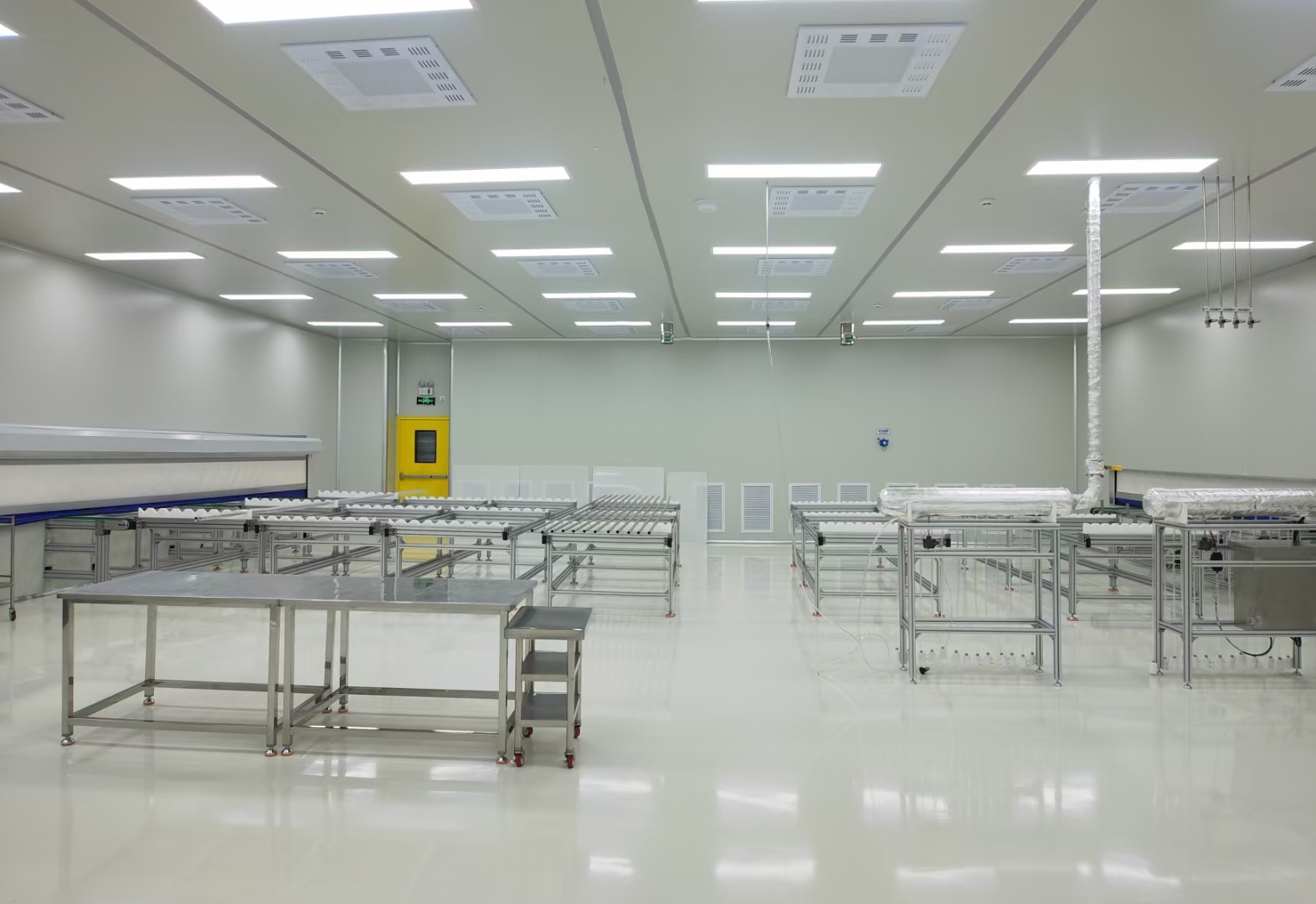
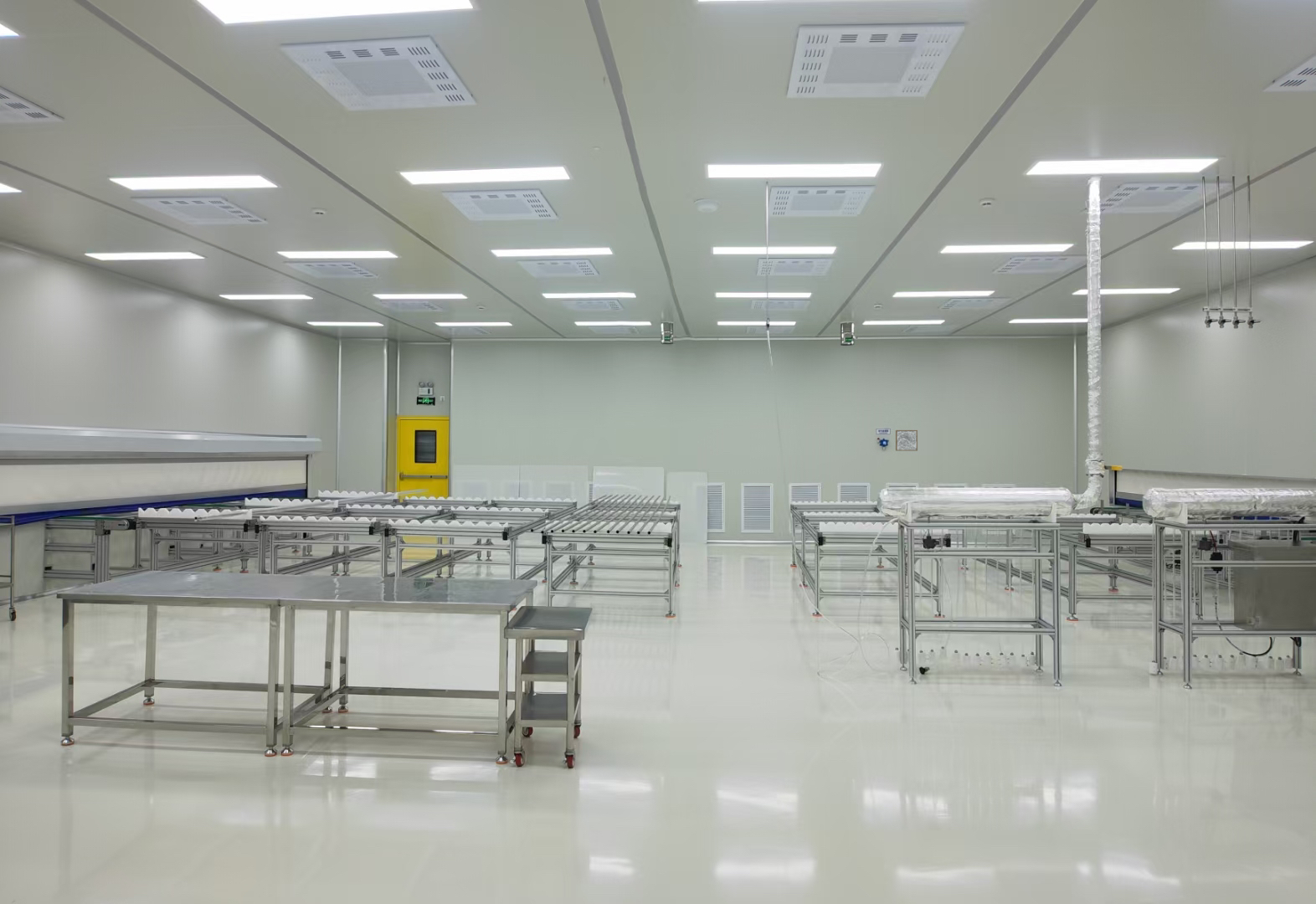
+ wall art (906, 440)
